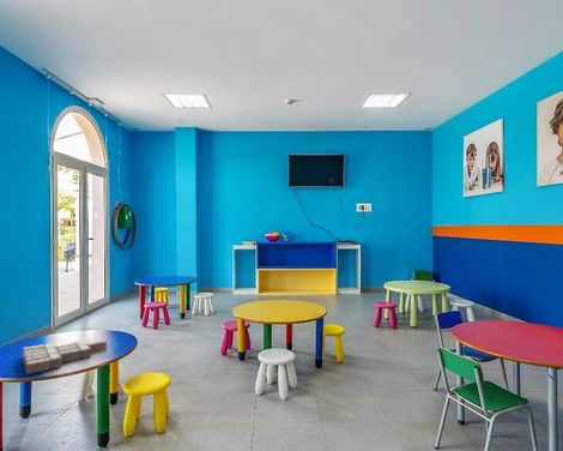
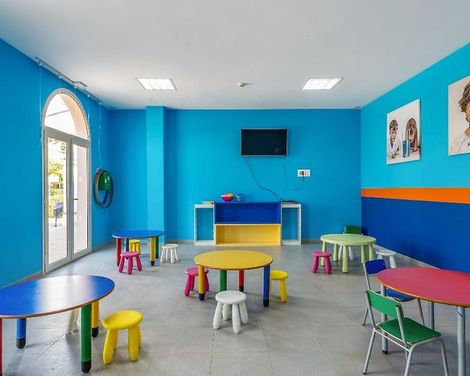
- building blocks (67, 351)
